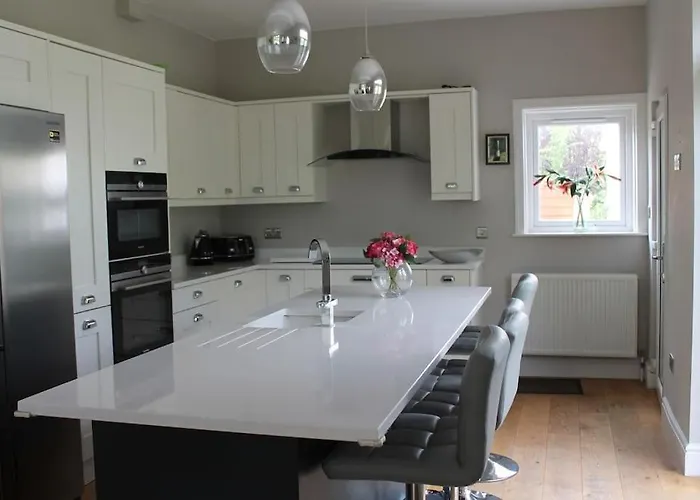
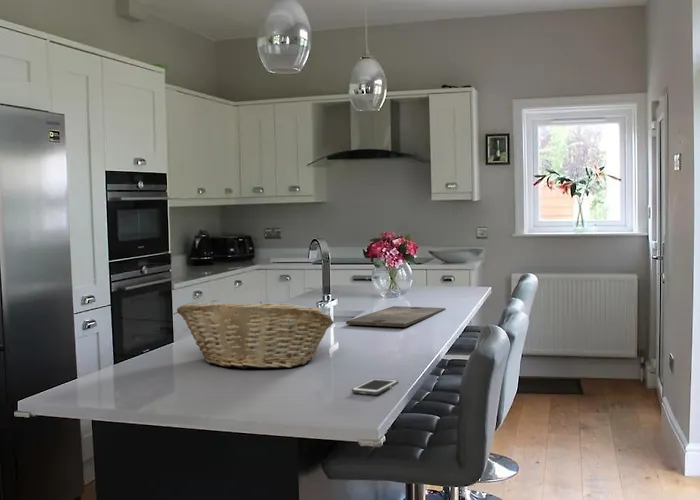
+ fruit basket (255, 328)
+ cell phone (375, 386)
+ cutting board (398, 315)
